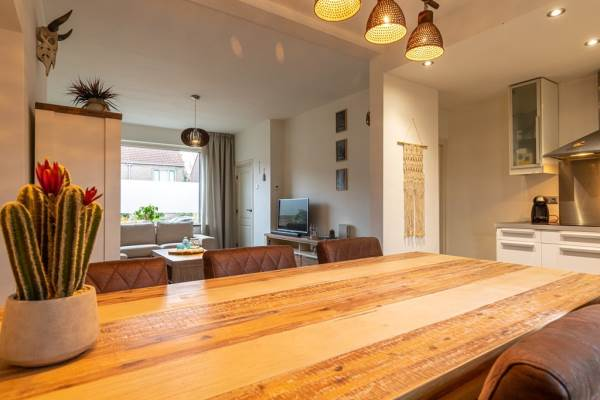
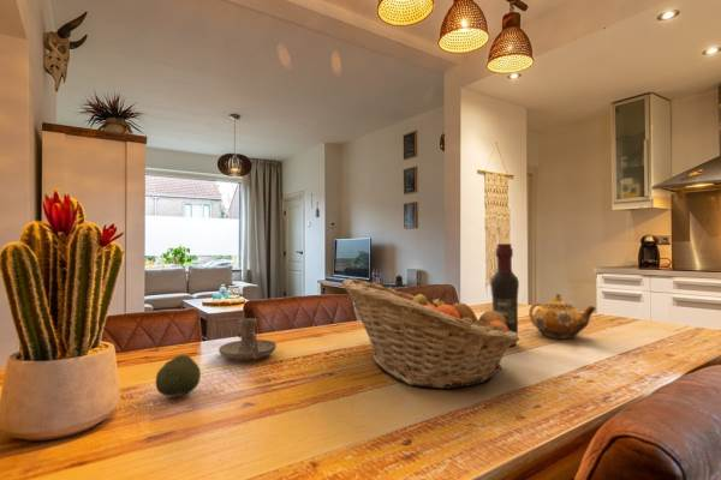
+ wine bottle (505, 293)
+ candle holder (249, 338)
+ fruit basket (423, 322)
+ teapot (559, 314)
+ fruit (178, 376)
